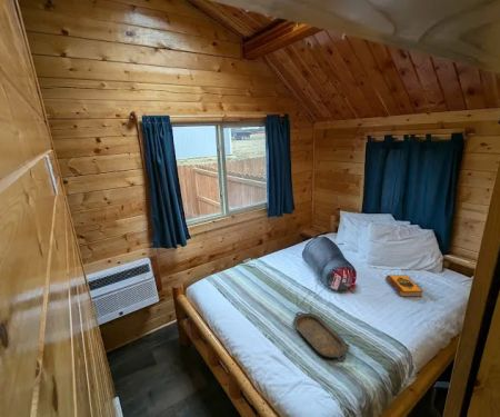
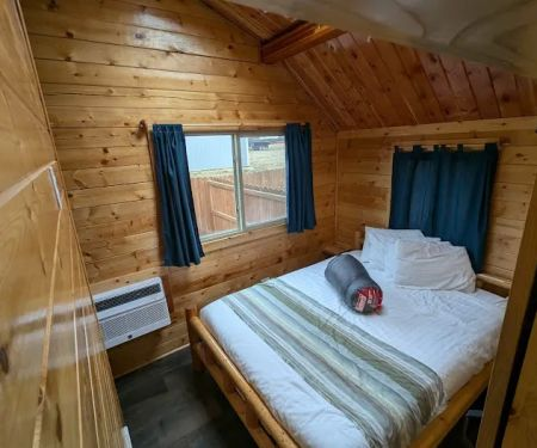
- serving tray (318, 334)
- hardback book (402, 285)
